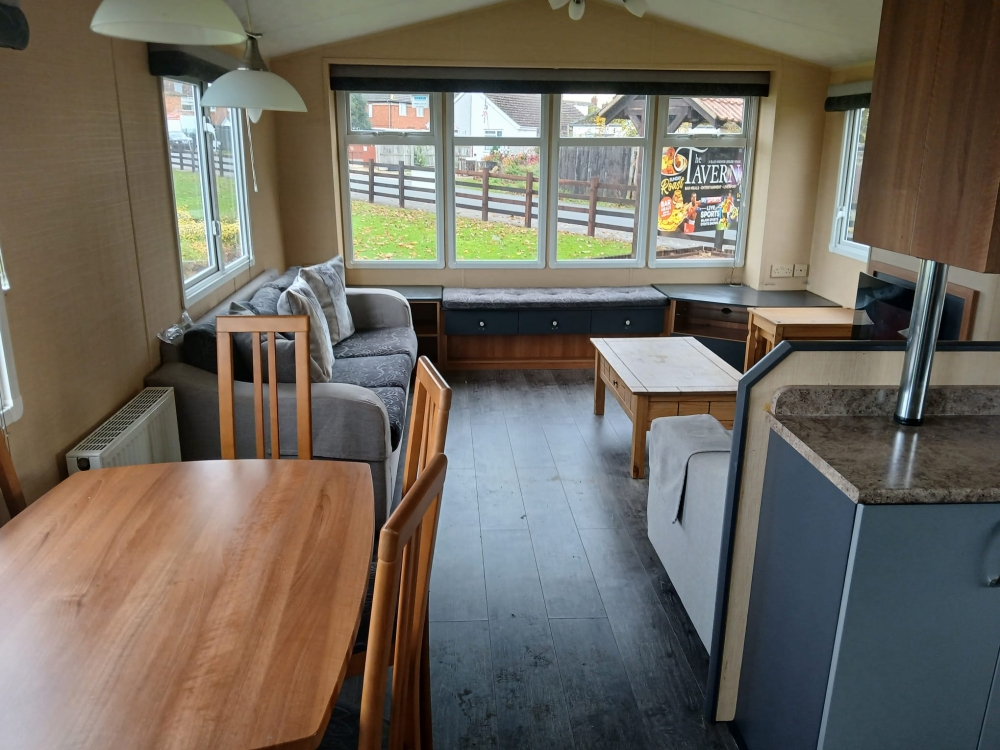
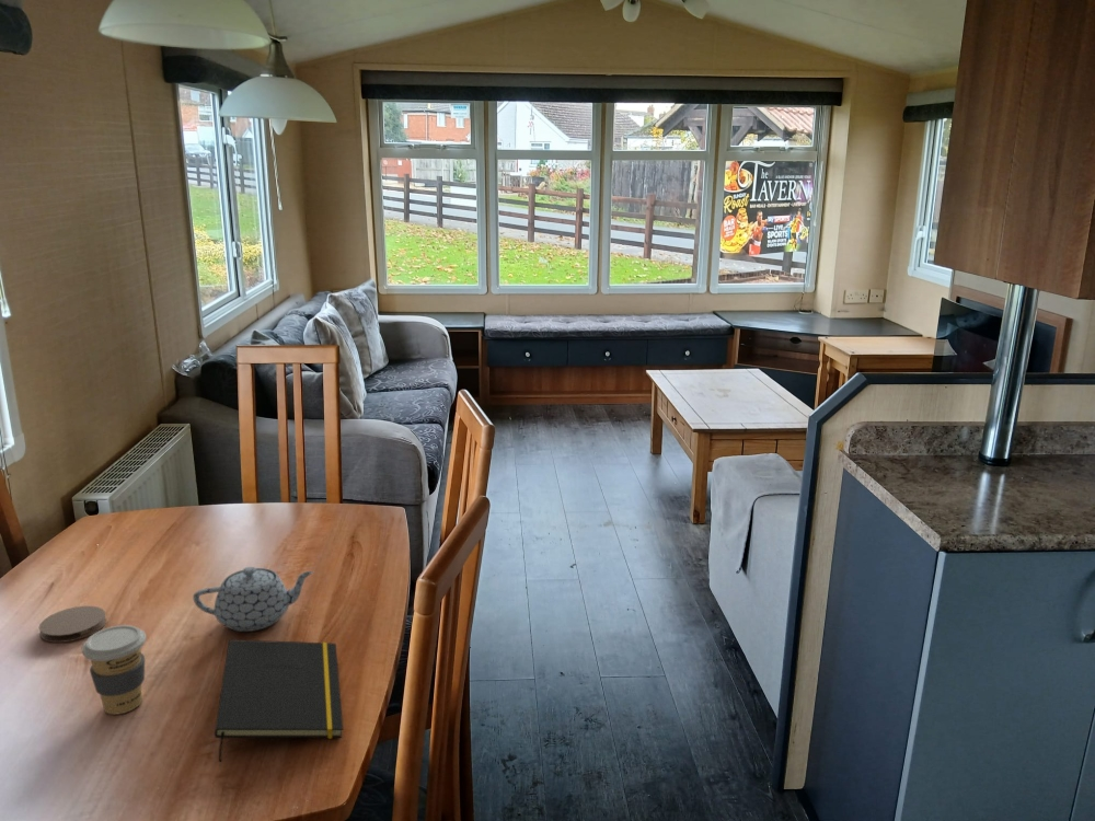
+ notepad (281, 685)
+ coffee cup (118, 671)
+ teapot (255, 593)
+ coaster (72, 623)
